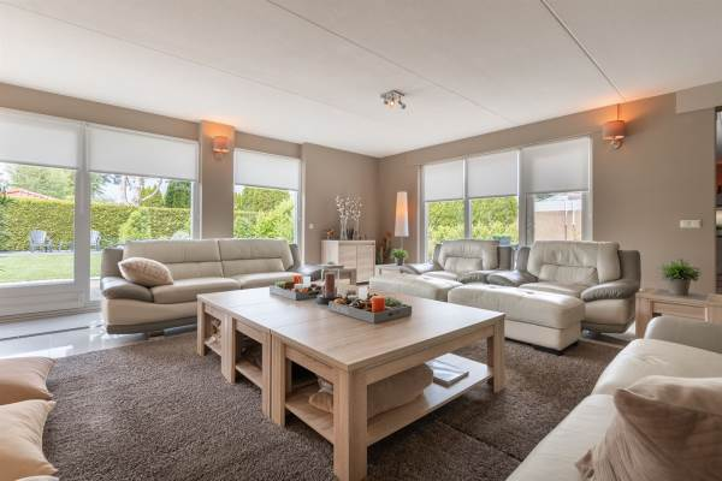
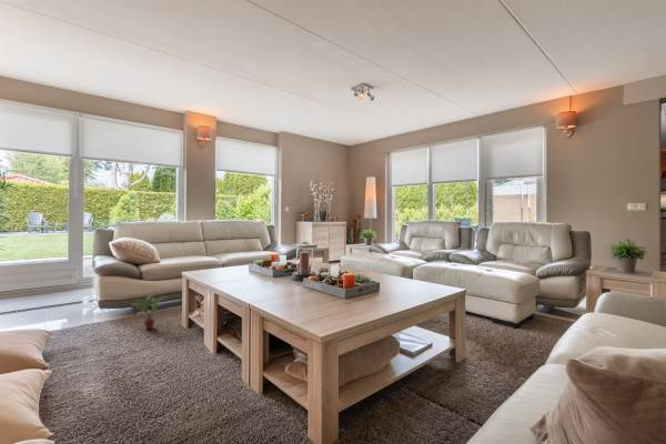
+ potted plant (150, 313)
